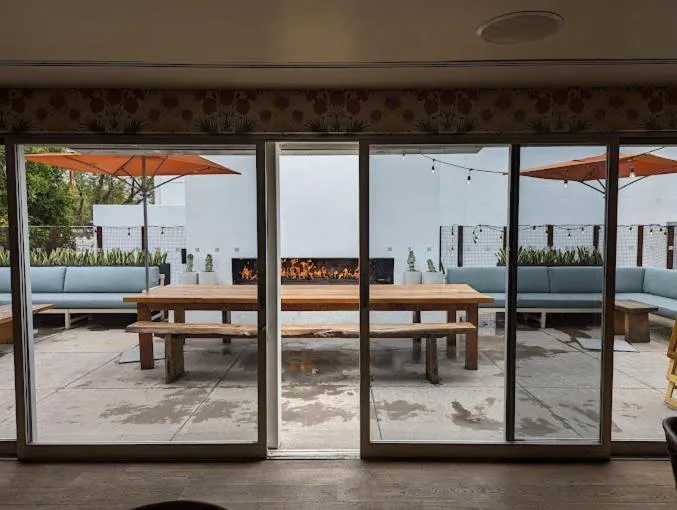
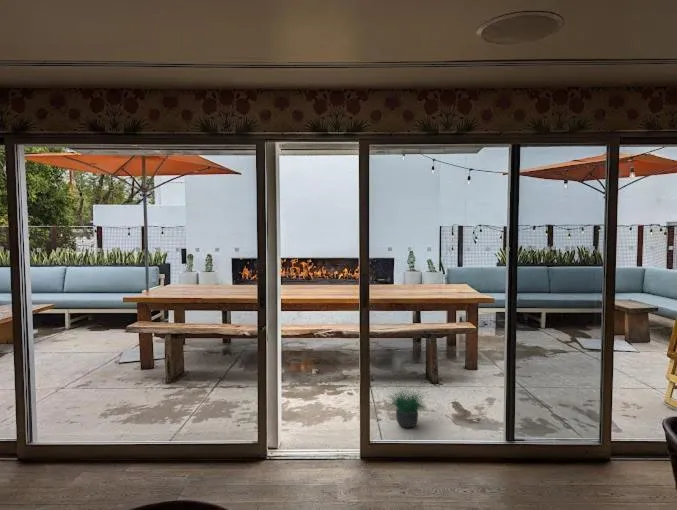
+ potted plant (407, 401)
